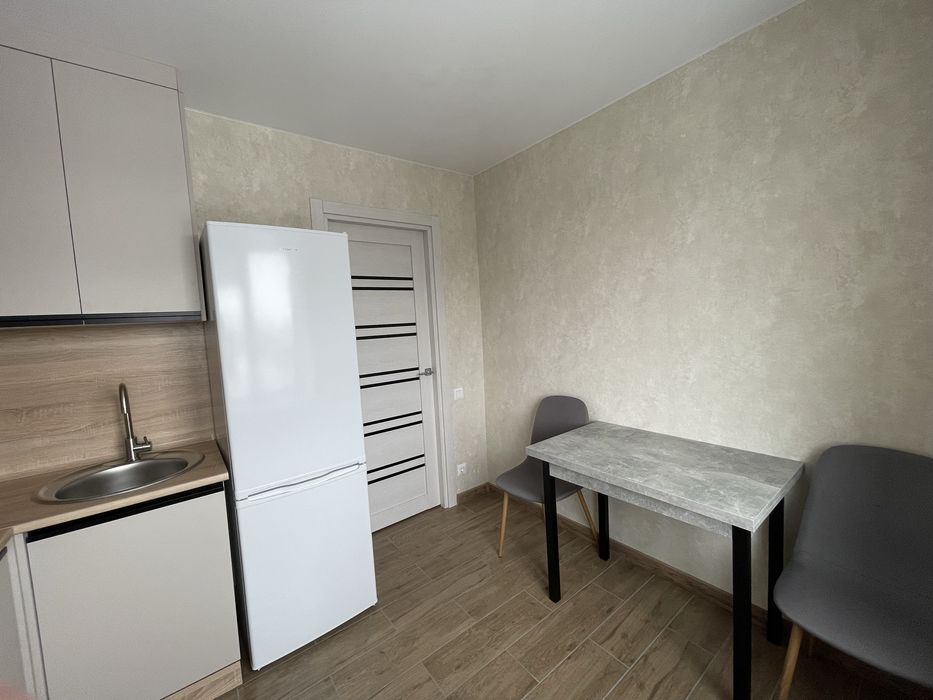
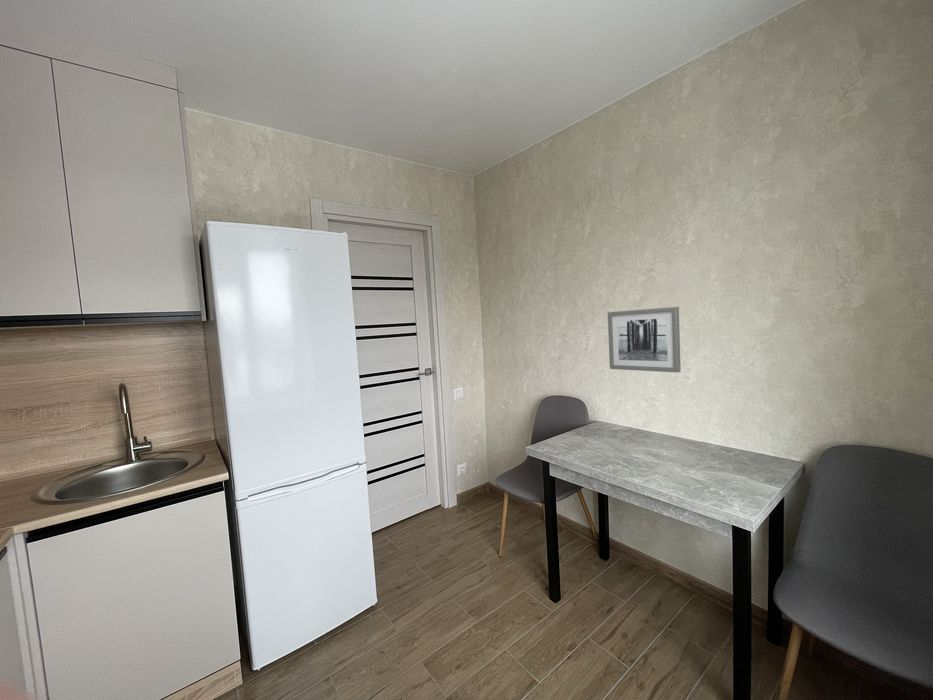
+ wall art (641, 340)
